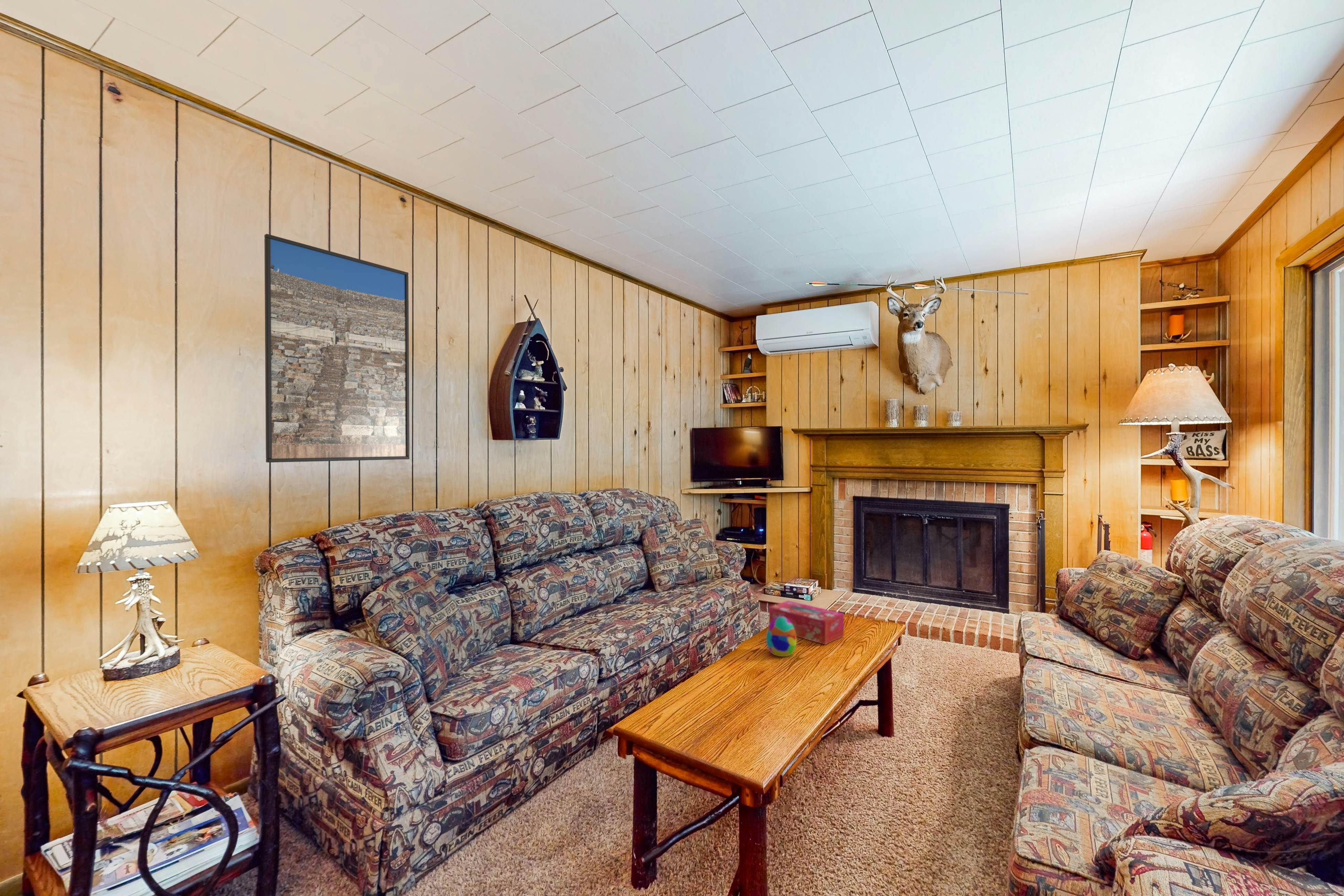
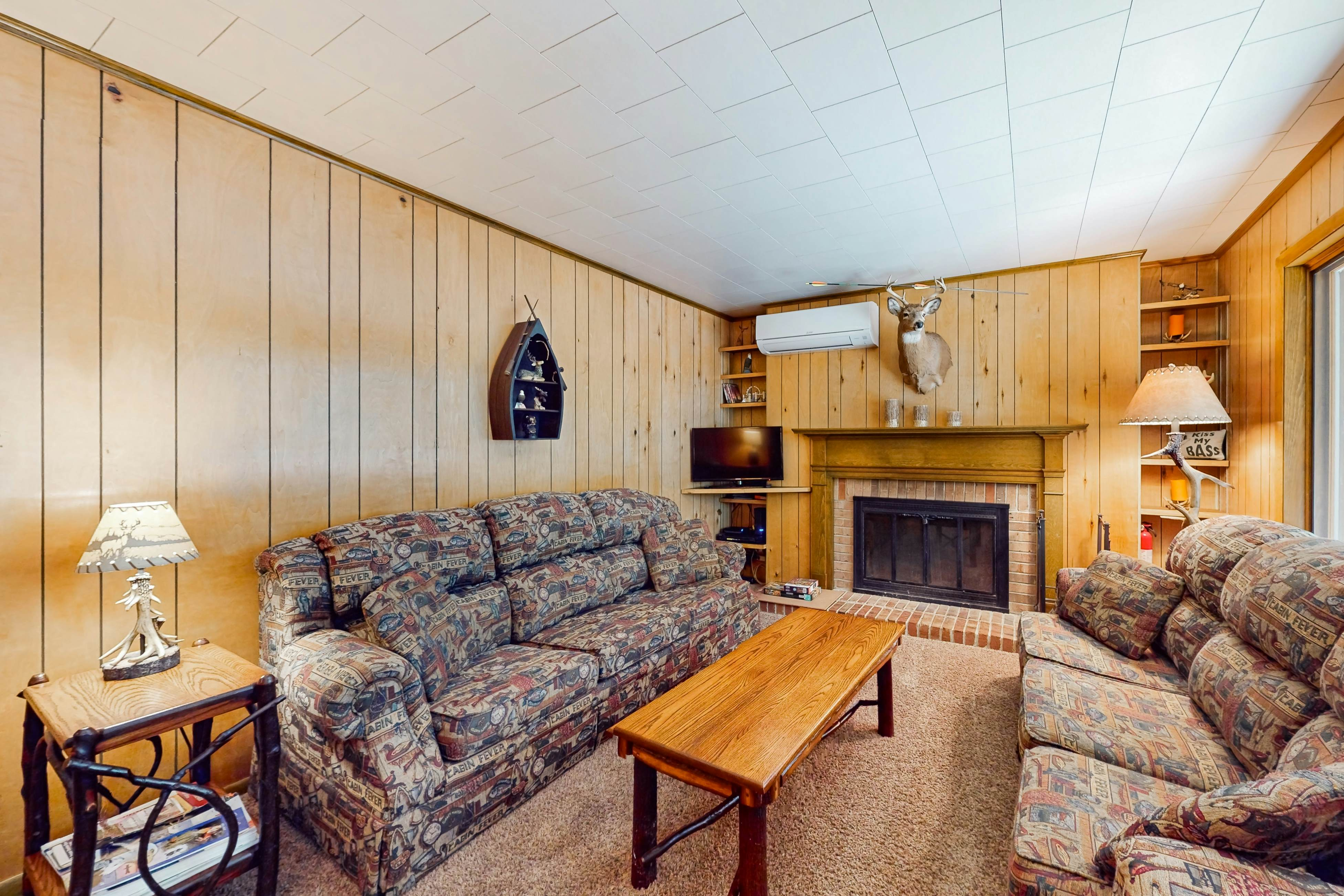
- decorative egg (781, 634)
- tissue box (806, 621)
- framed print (344, 358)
